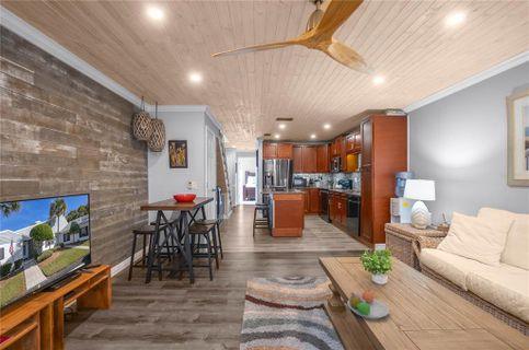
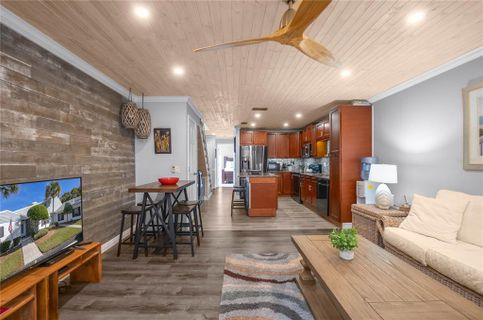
- fruit bowl (366, 302)
